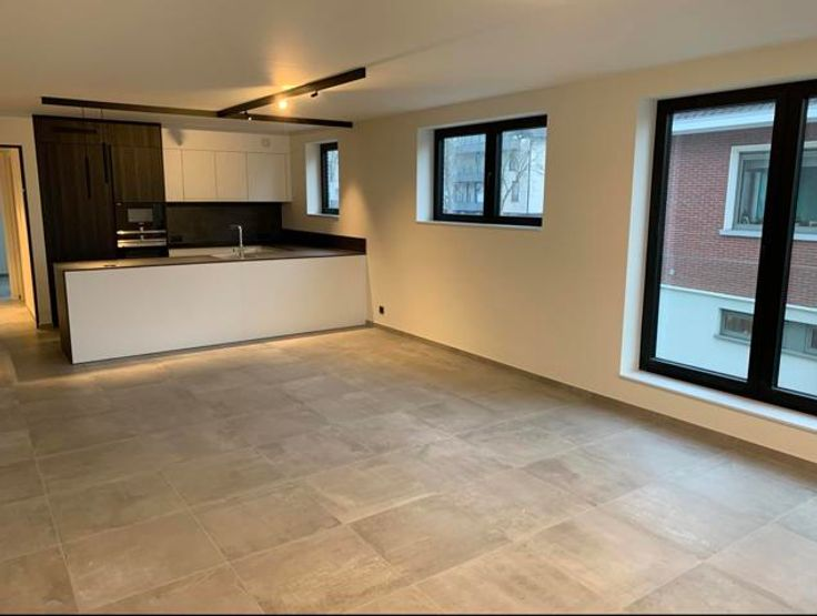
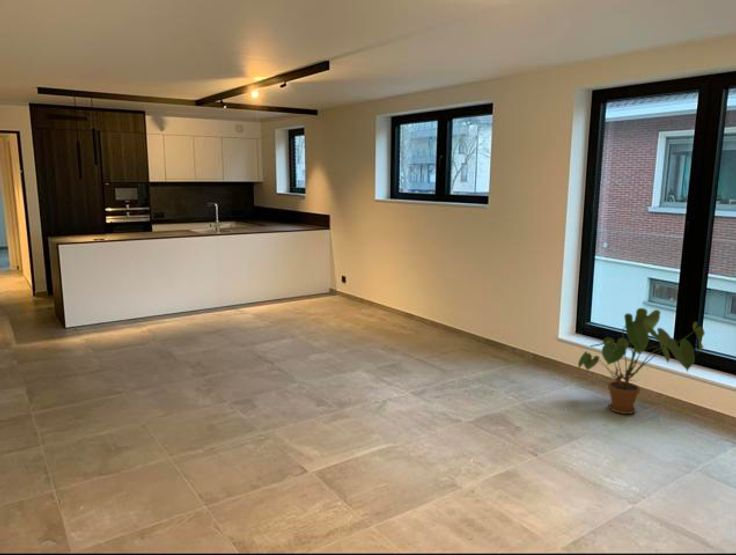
+ house plant (642, 362)
